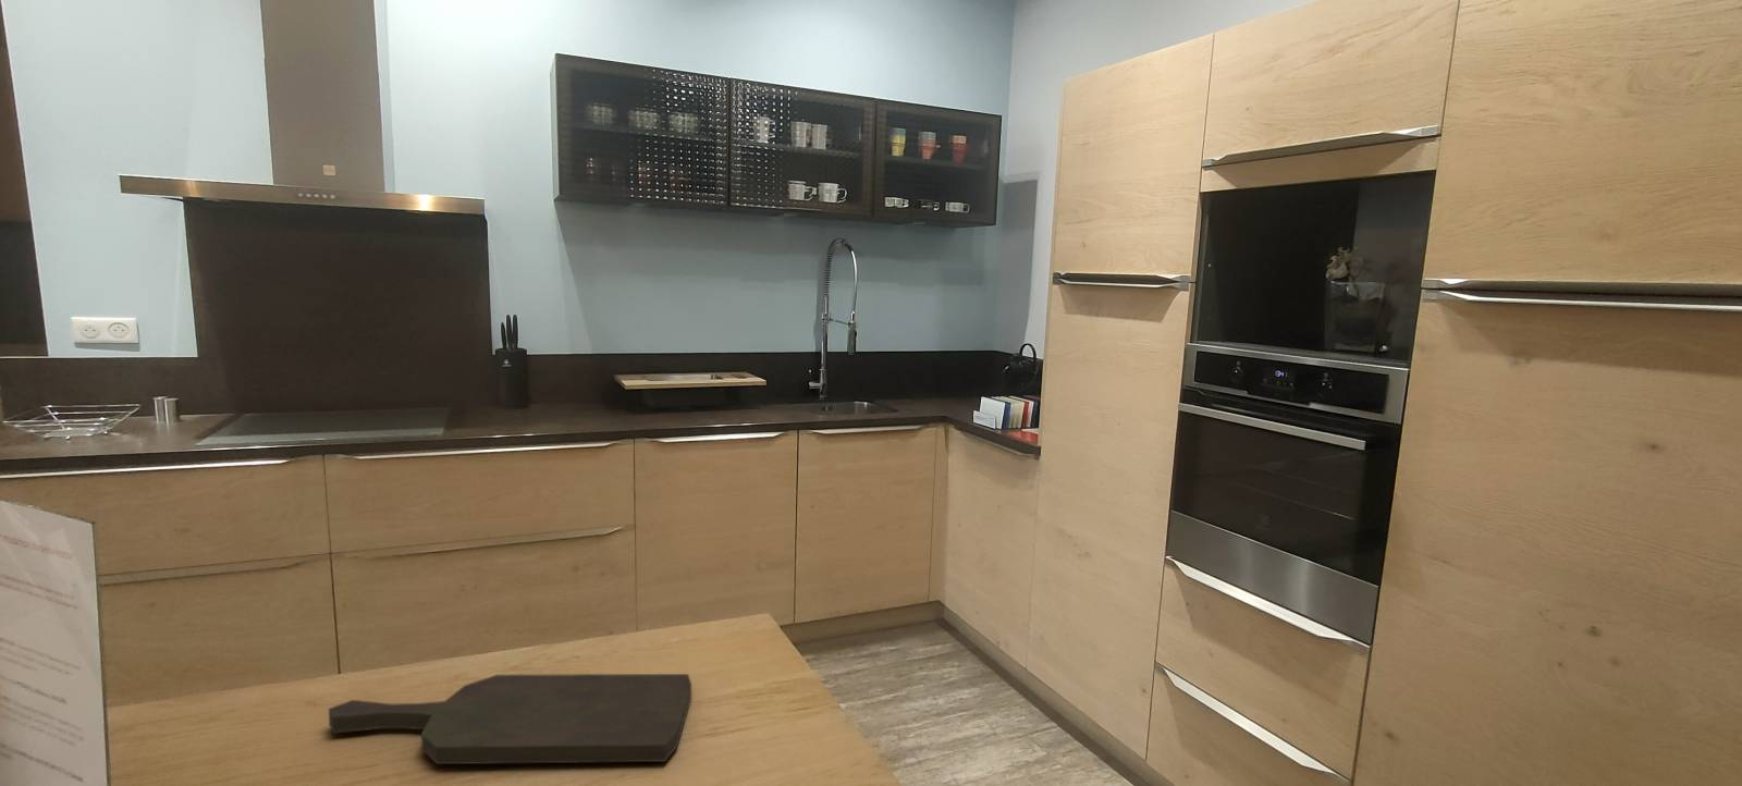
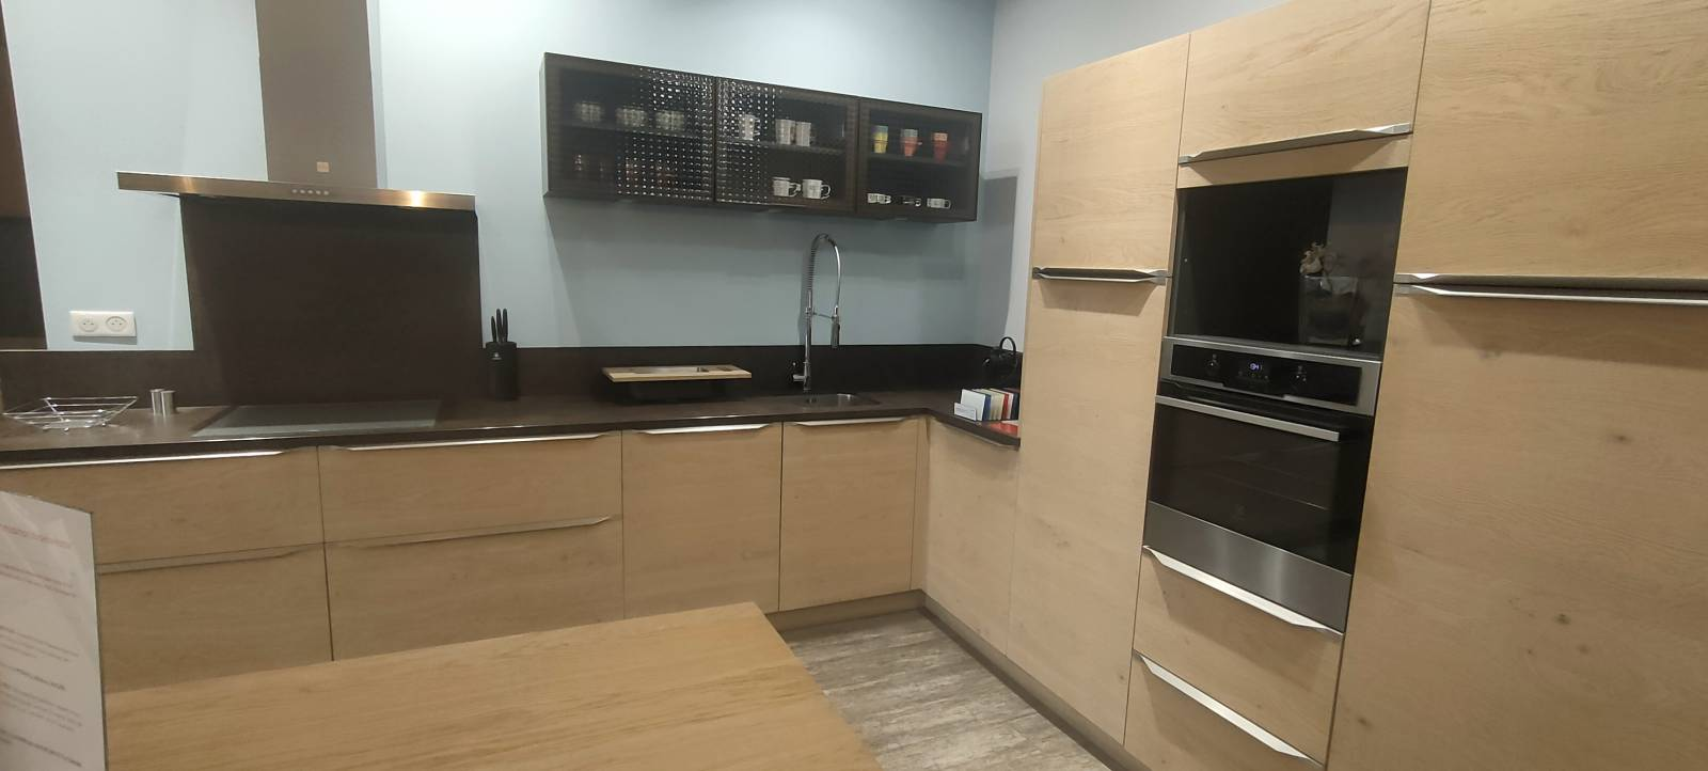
- cutting board (510, 716)
